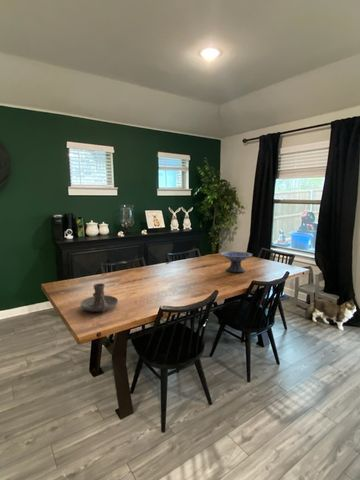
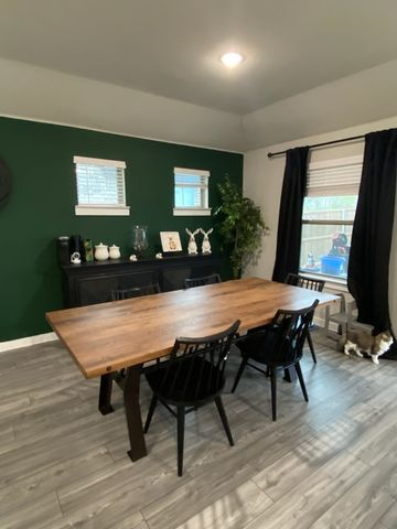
- decorative bowl (235, 261)
- candle holder (100, 297)
